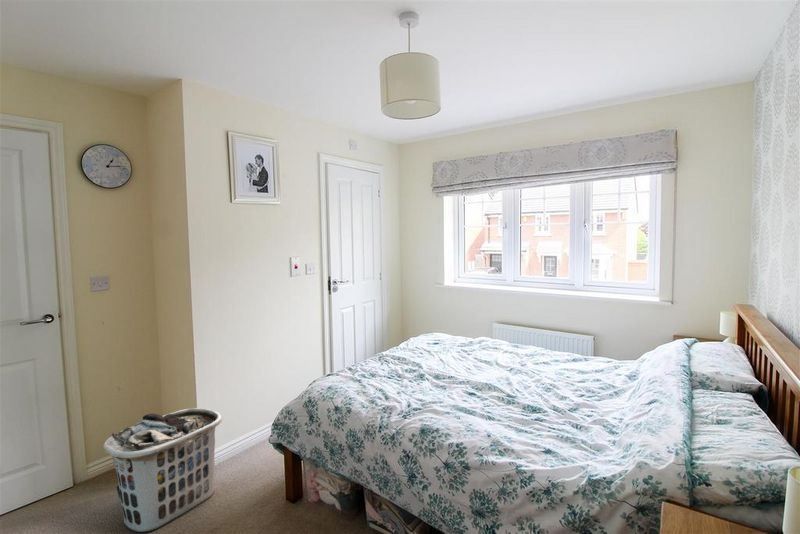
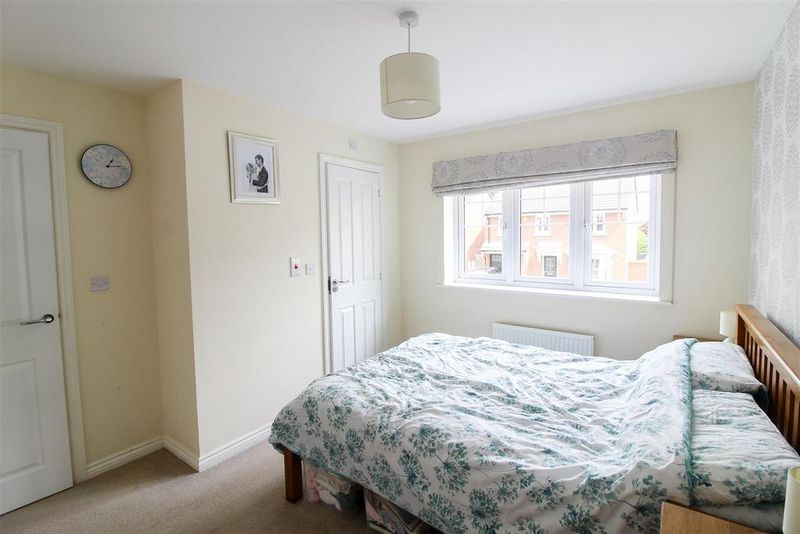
- clothes hamper (168, 458)
